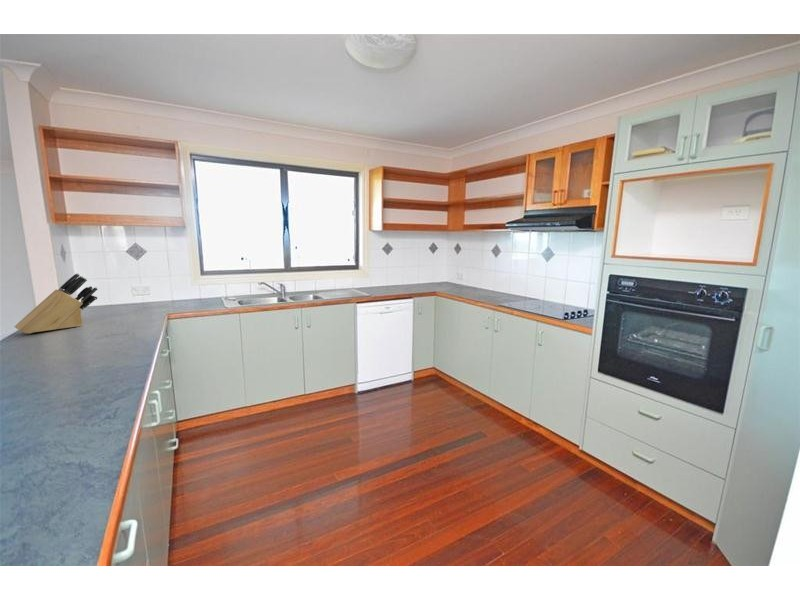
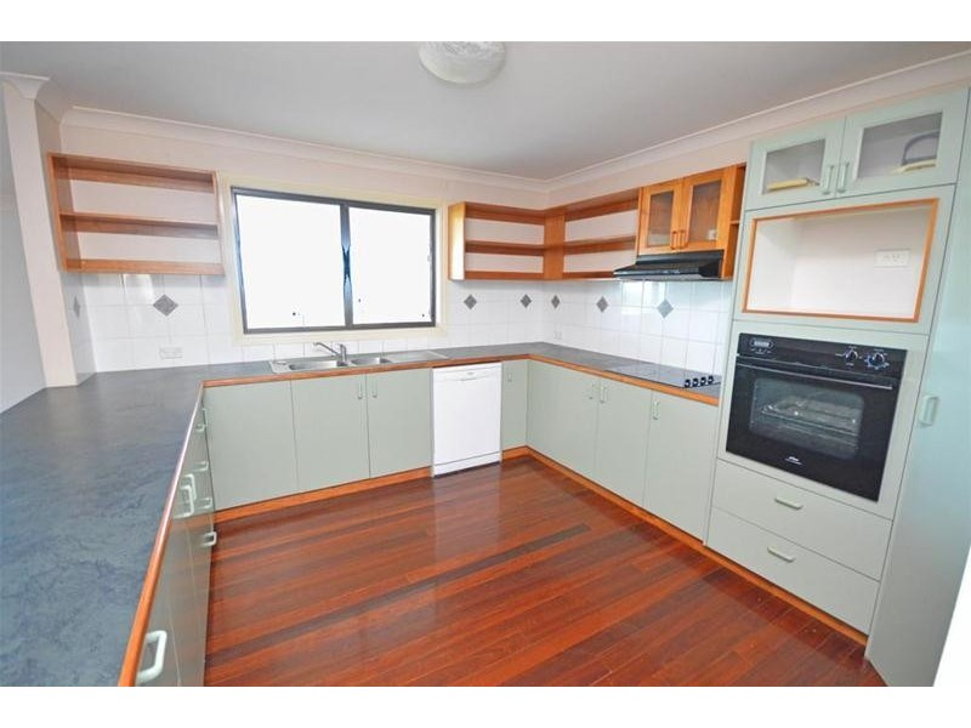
- knife block (57, 301)
